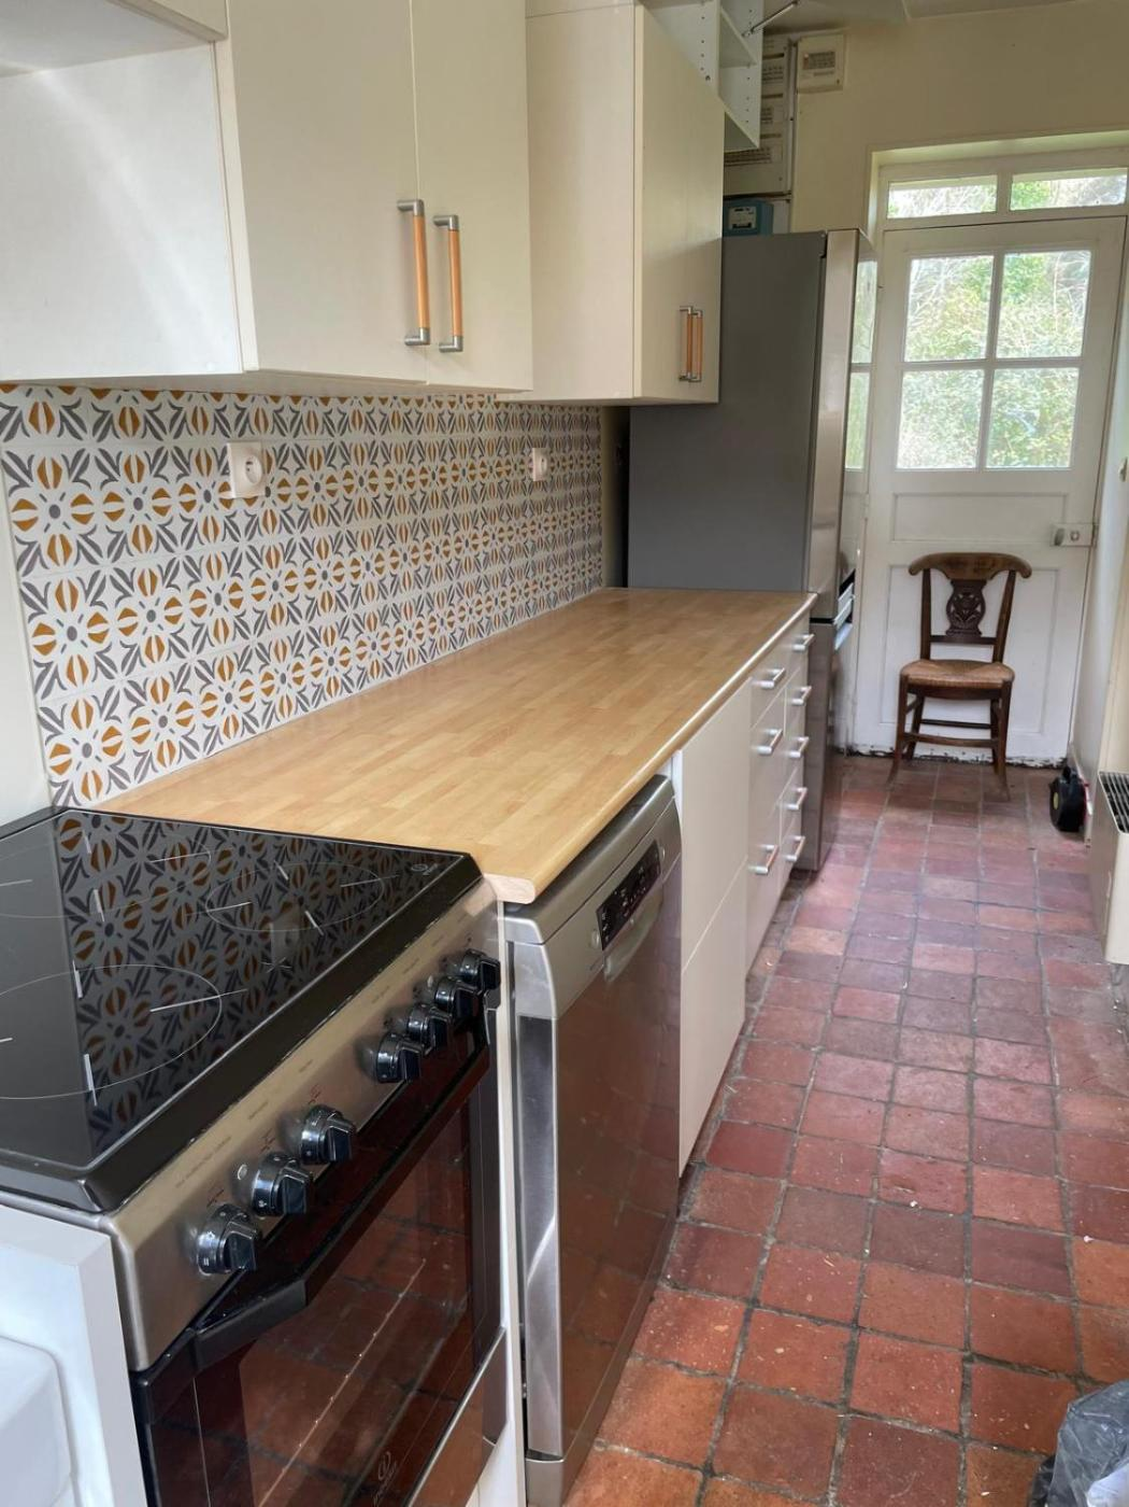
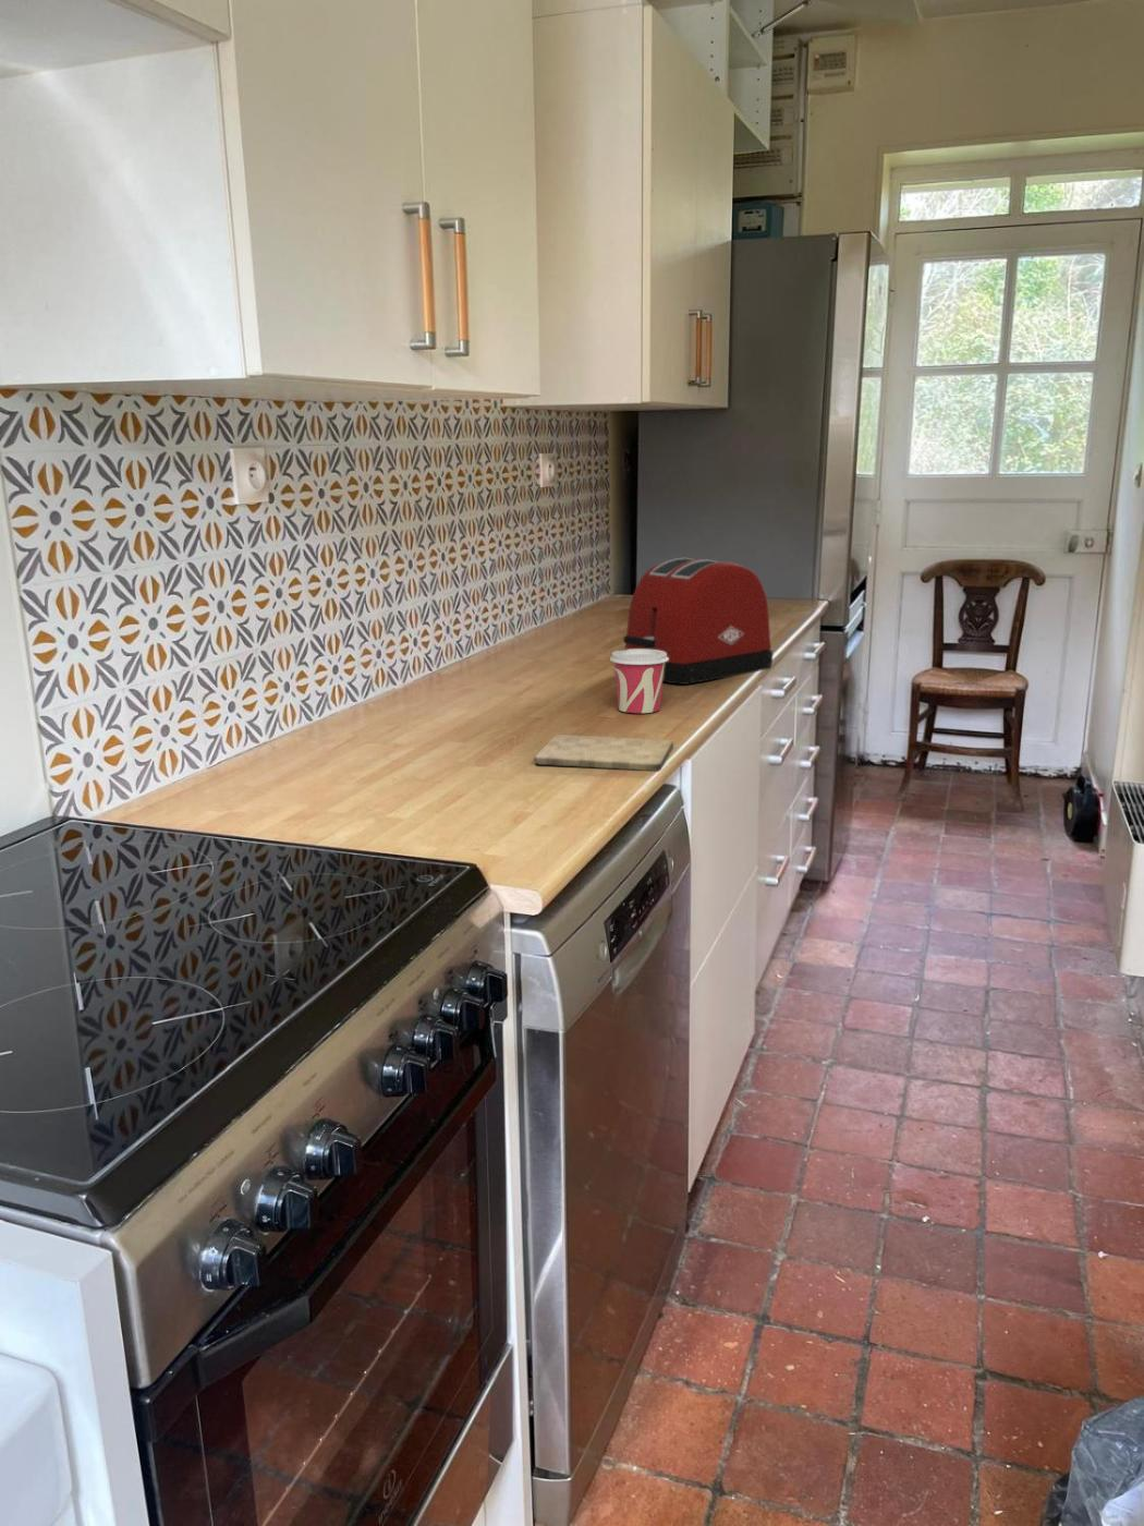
+ cup (638, 680)
+ toaster (698, 615)
+ cutting board (604, 751)
